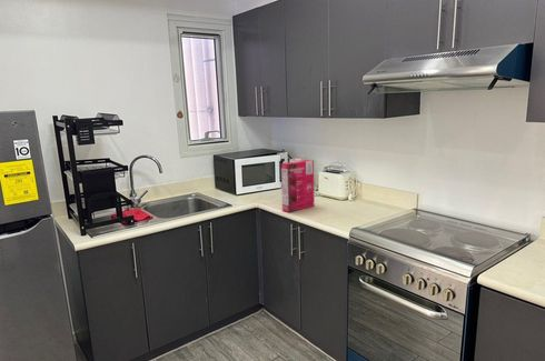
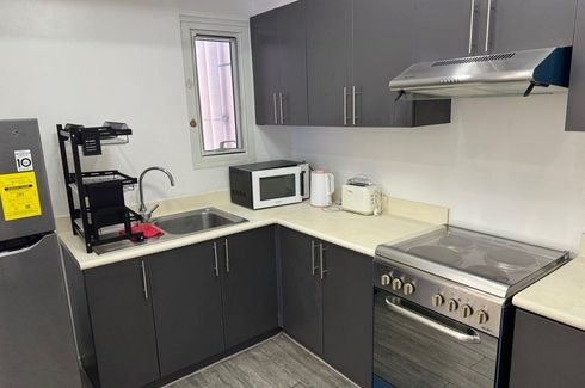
- cereal box (298, 184)
